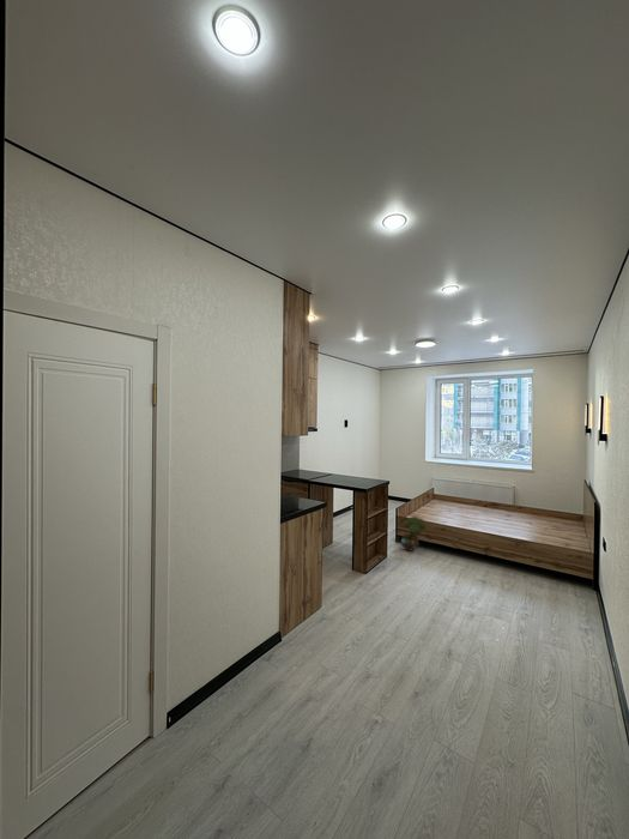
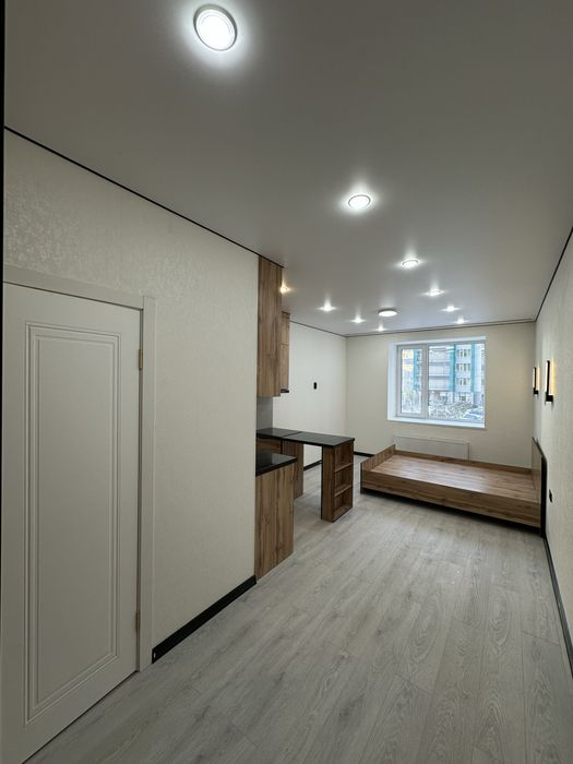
- decorative tree (411, 533)
